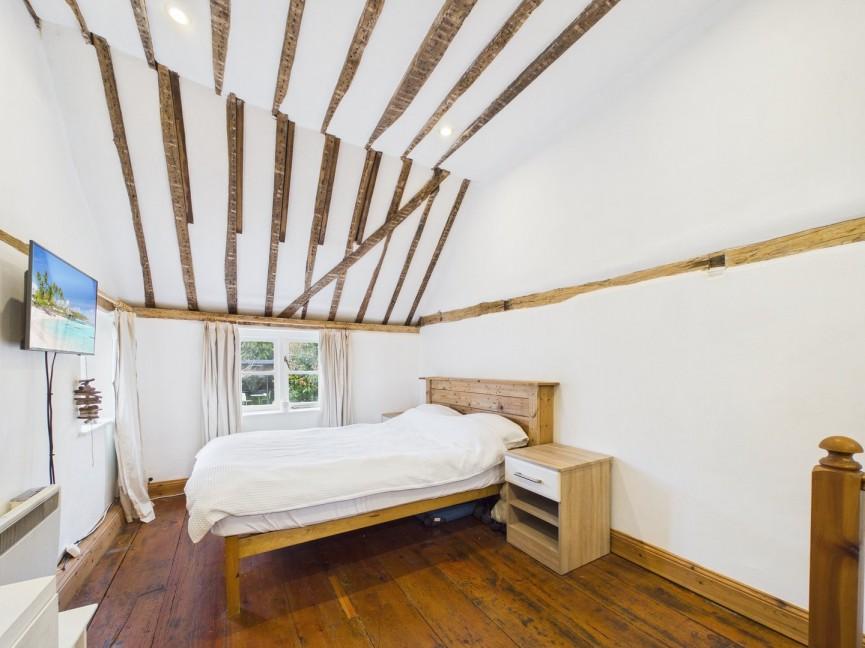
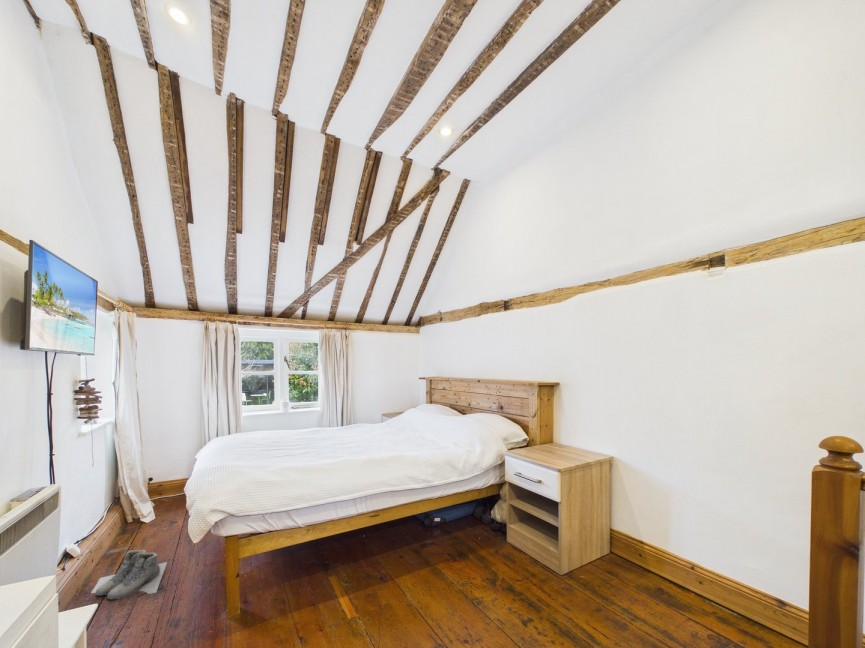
+ boots (127, 570)
